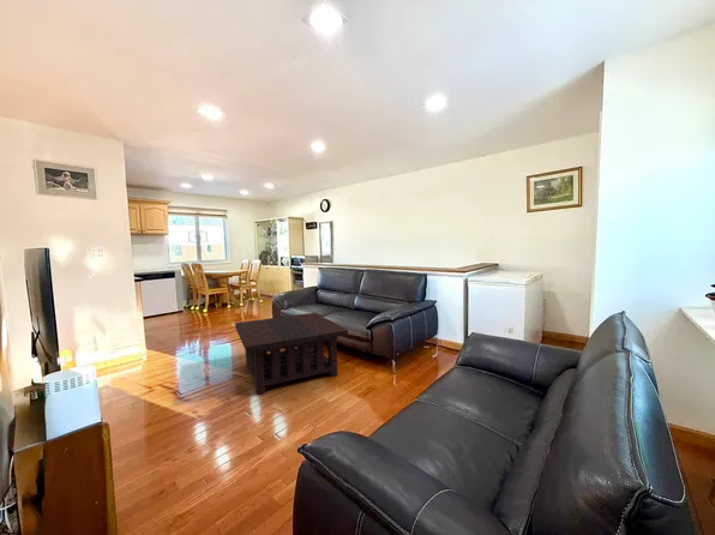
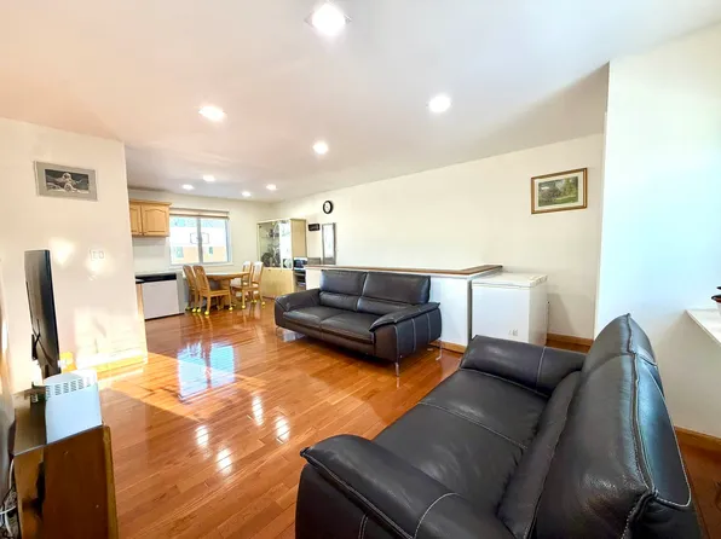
- coffee table (288, 348)
